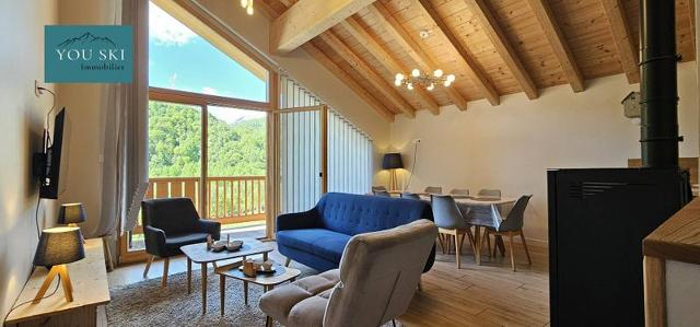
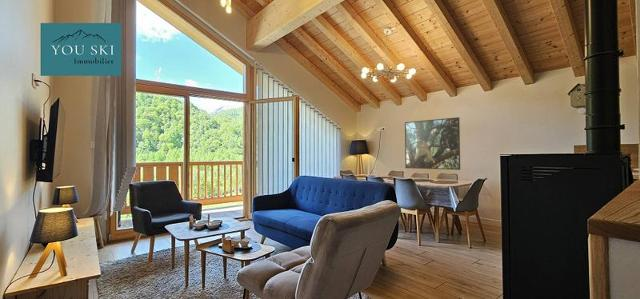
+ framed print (430, 144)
